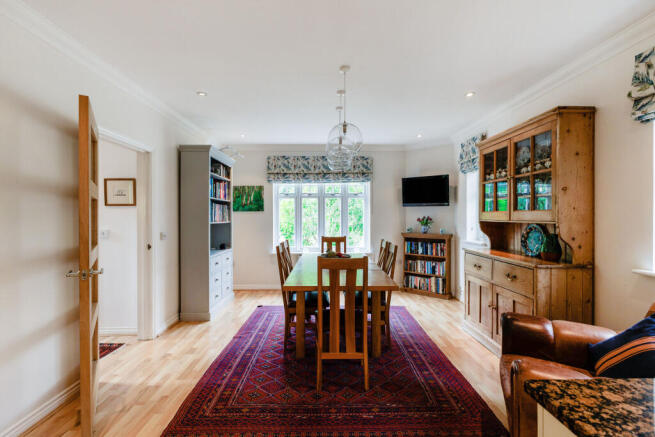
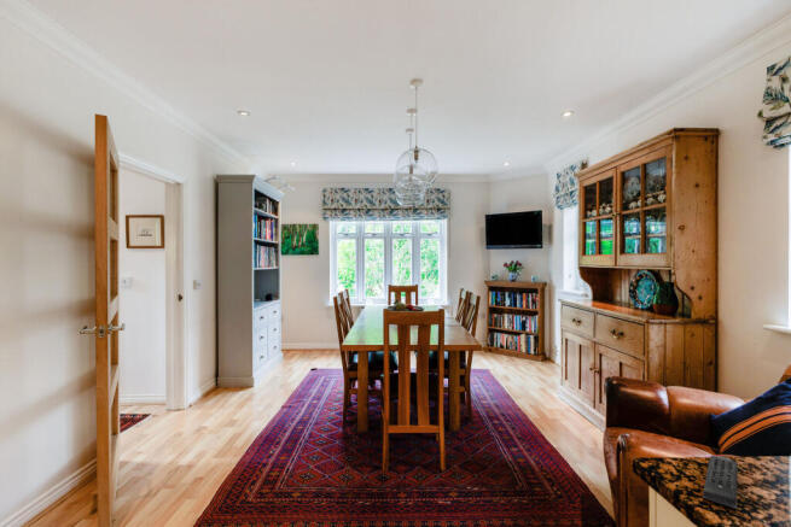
+ remote control (721, 475)
